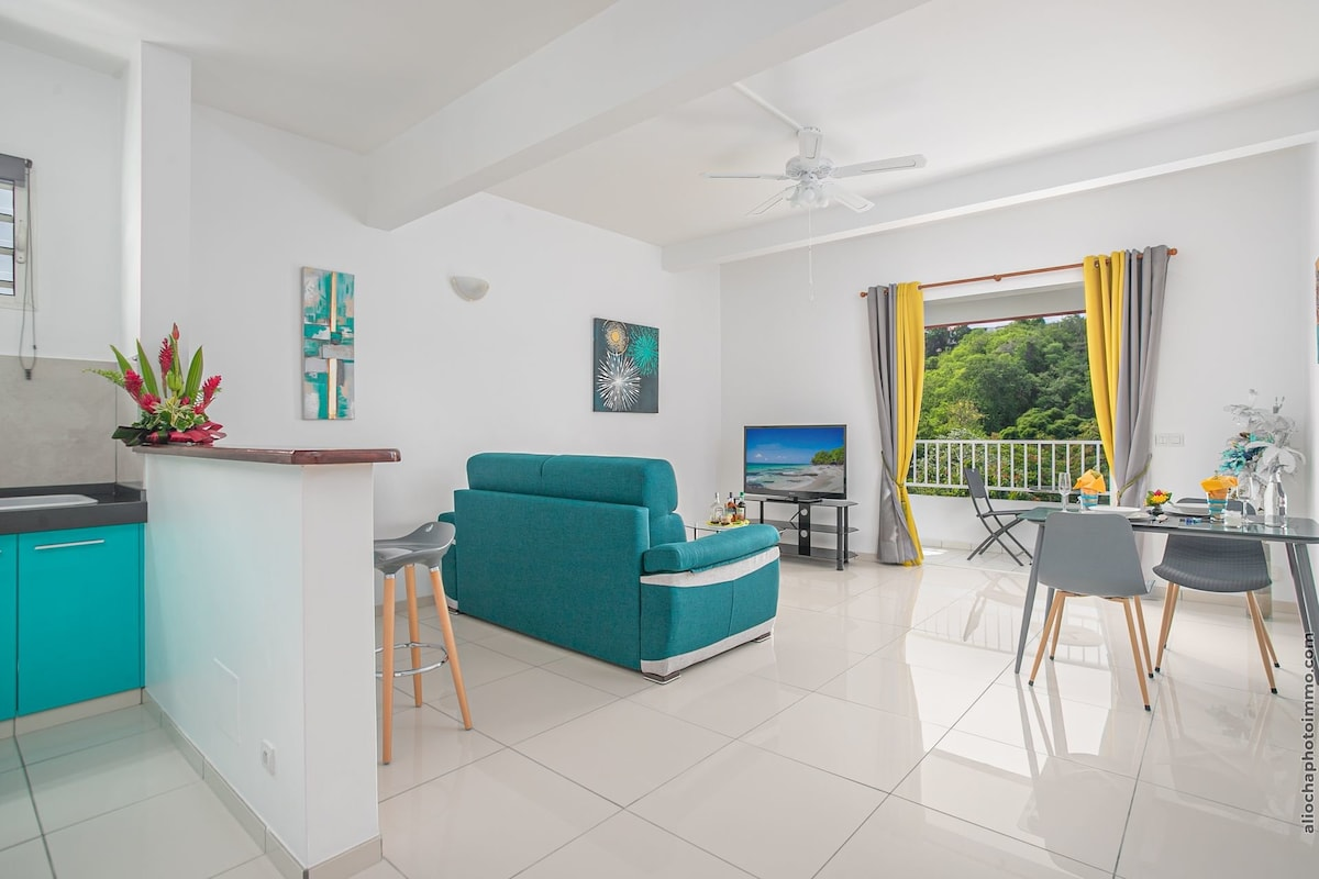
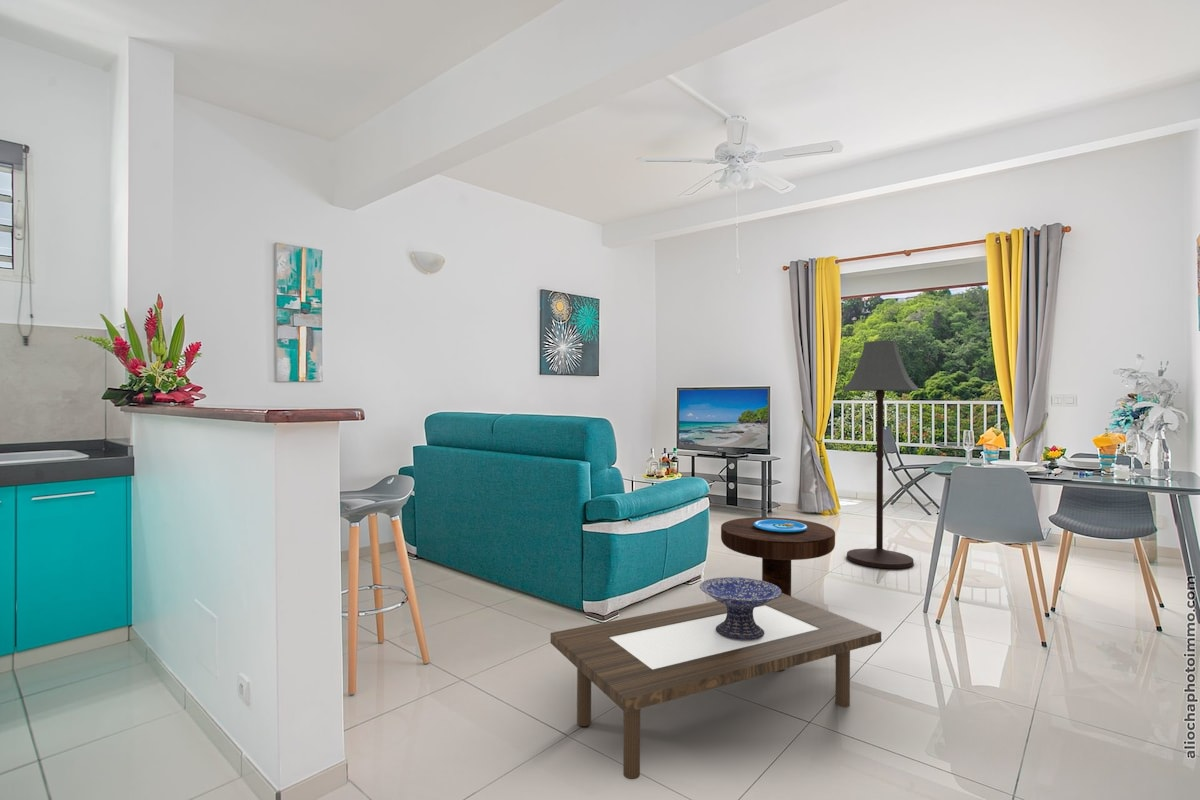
+ side table (776, 565)
+ coffee table (716, 672)
+ floor lamp (879, 451)
+ decorative bowl (739, 608)
